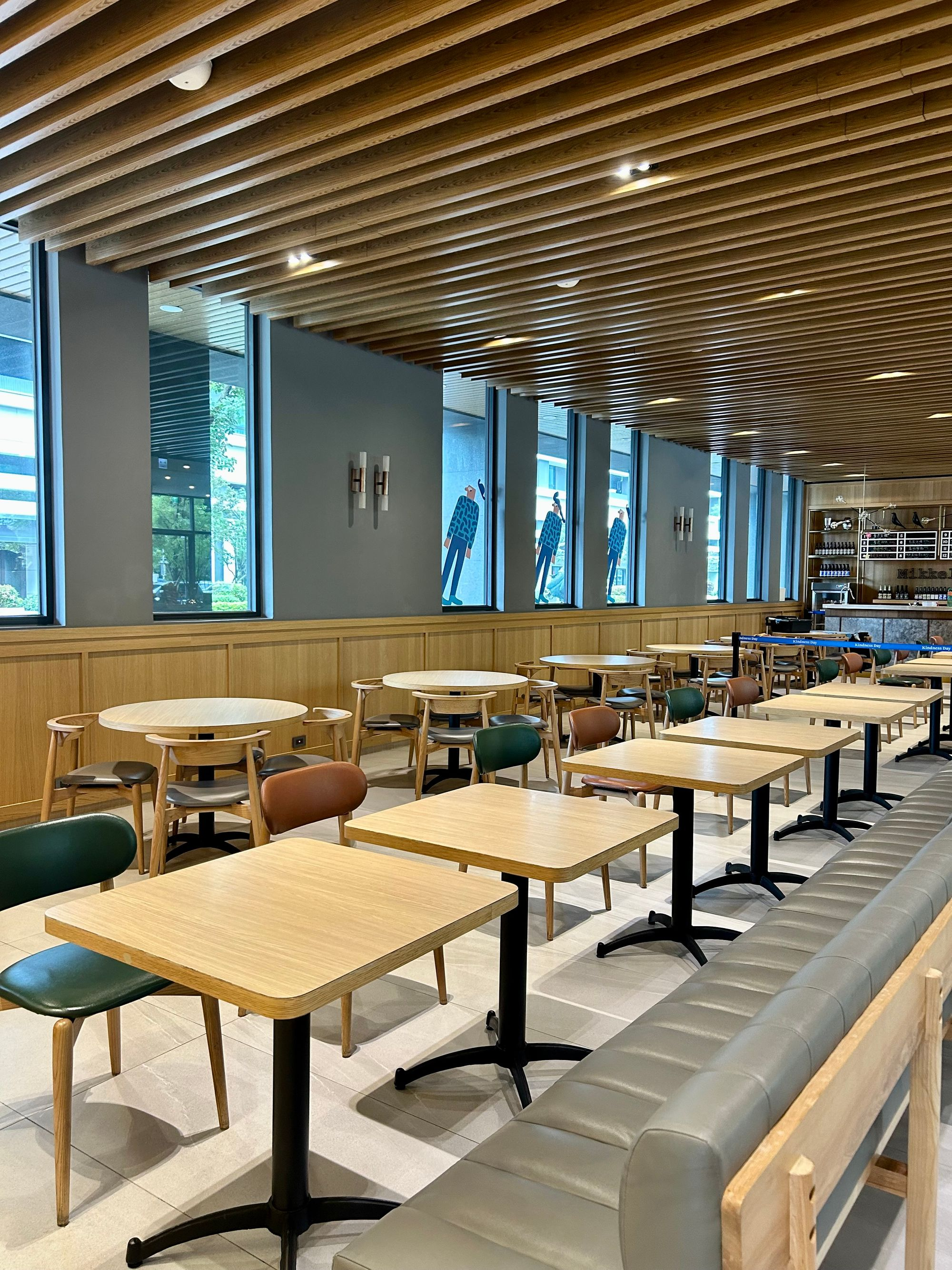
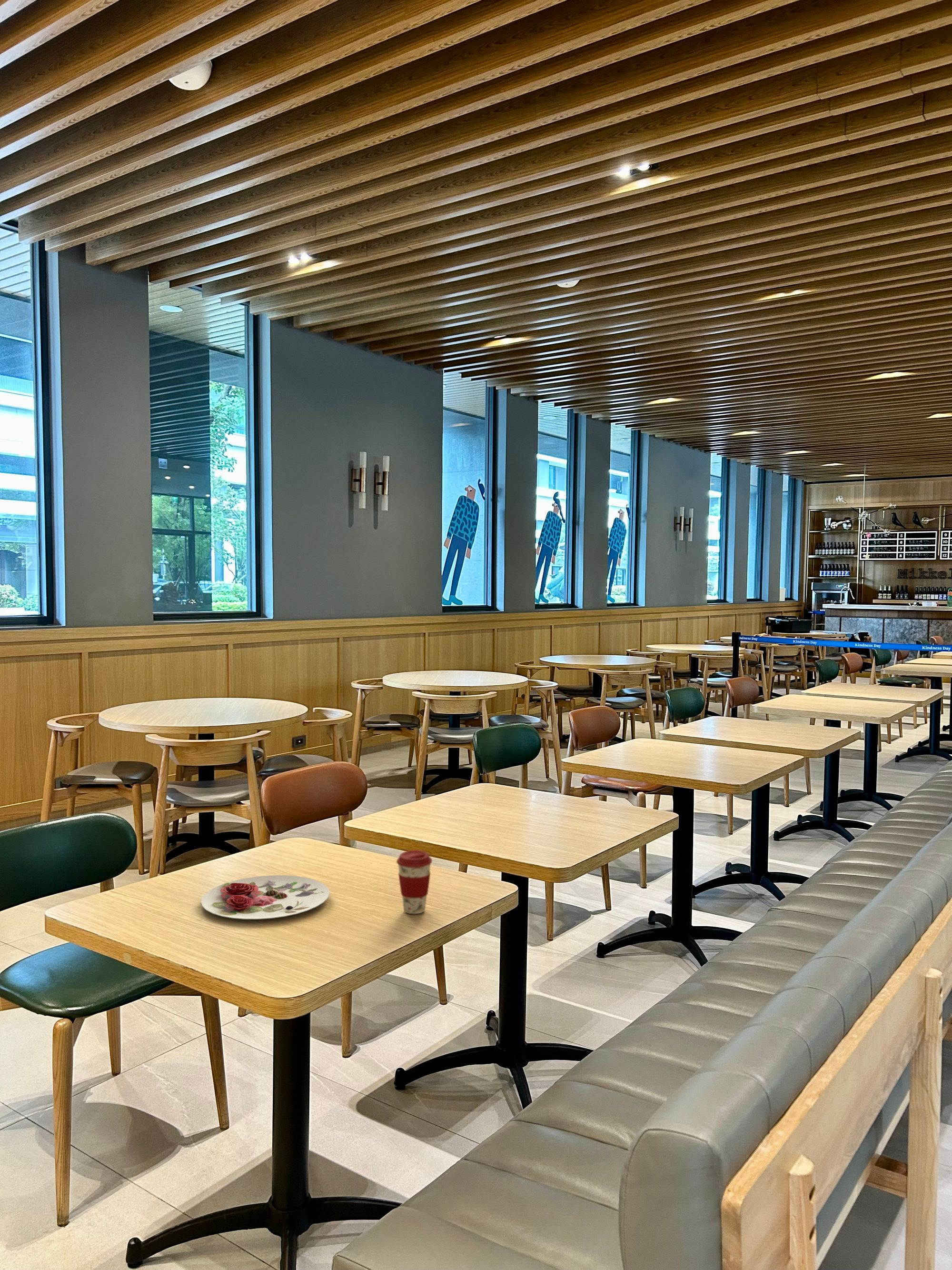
+ coffee cup (414, 882)
+ plate (266, 895)
